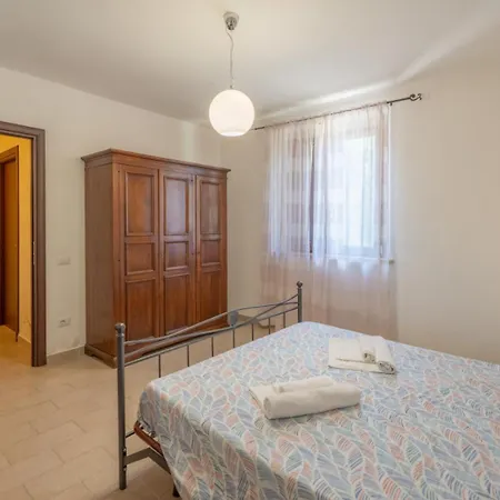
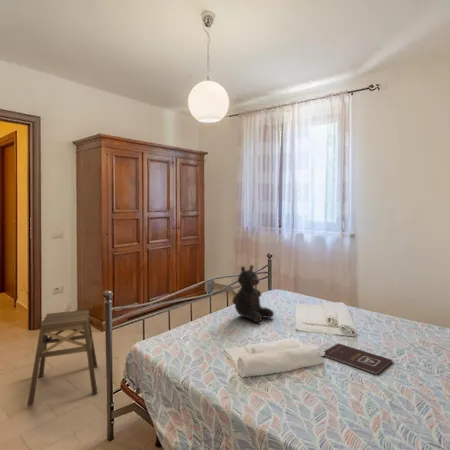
+ book (355, 357)
+ teddy bear (253, 291)
+ stool (66, 350)
